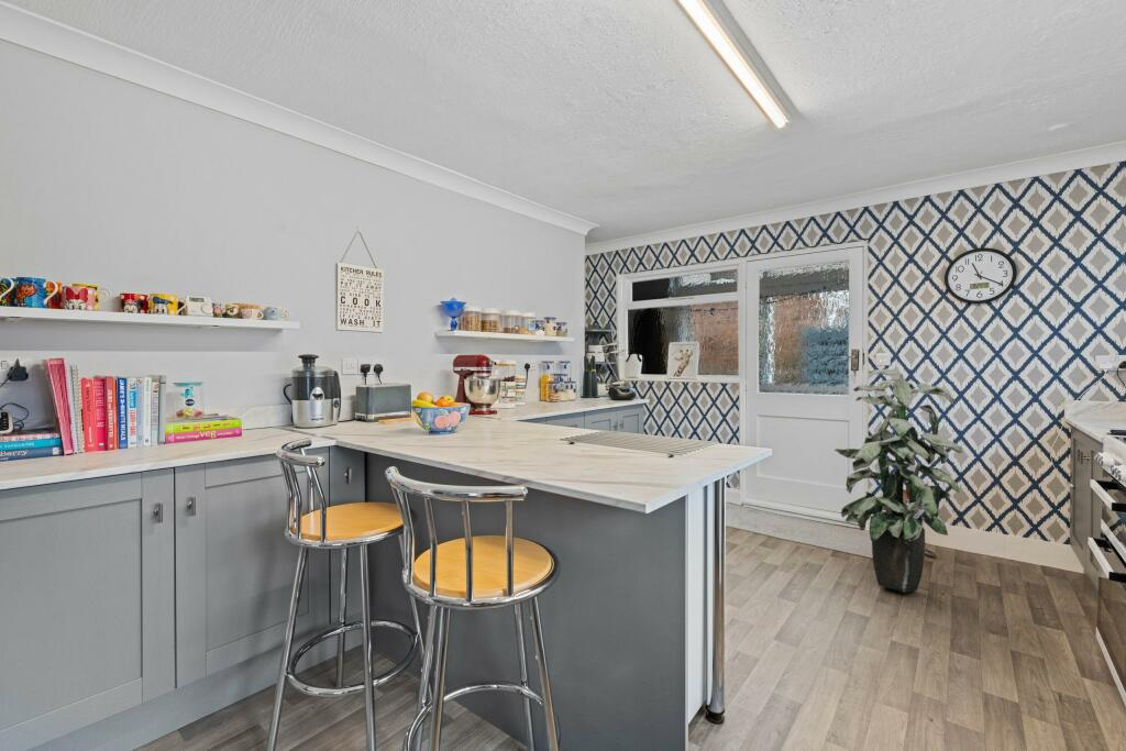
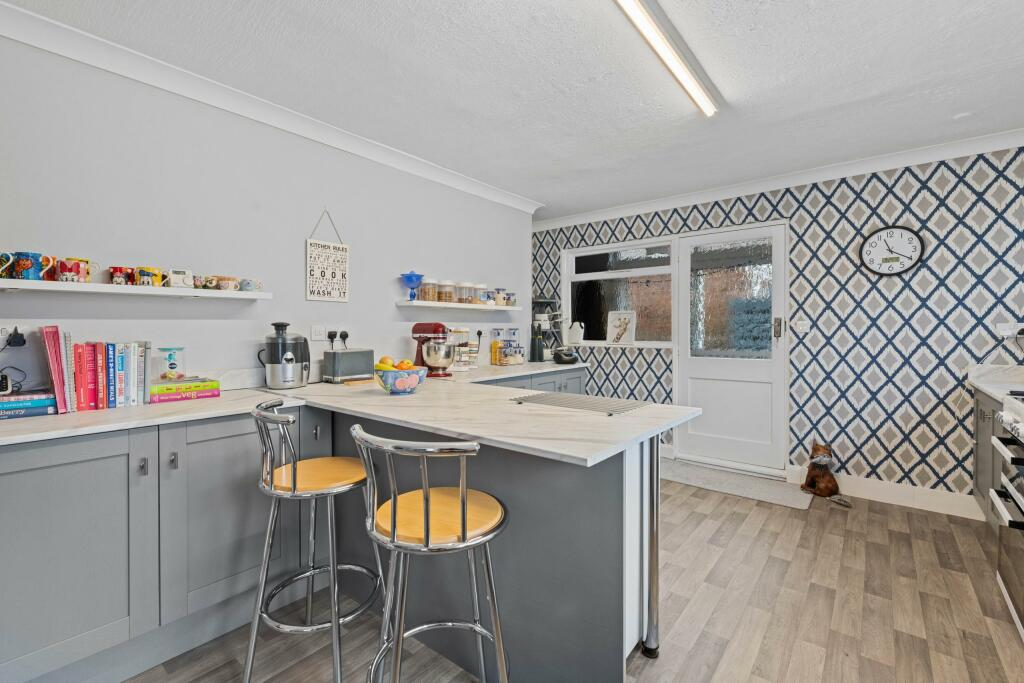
- indoor plant (893, 476)
